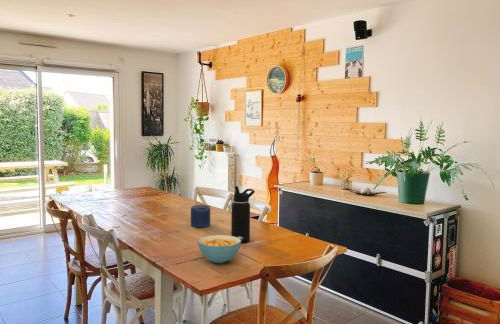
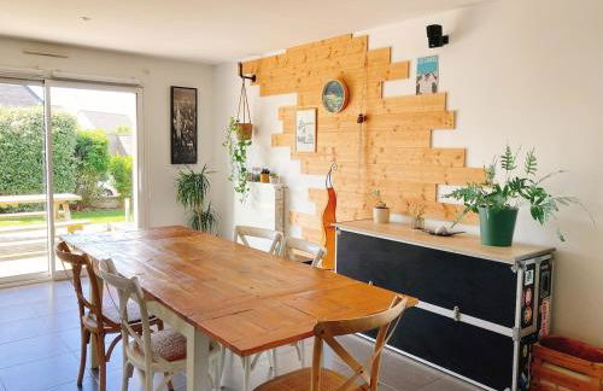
- water bottle (242, 212)
- candle (200, 215)
- cereal bowl (219, 250)
